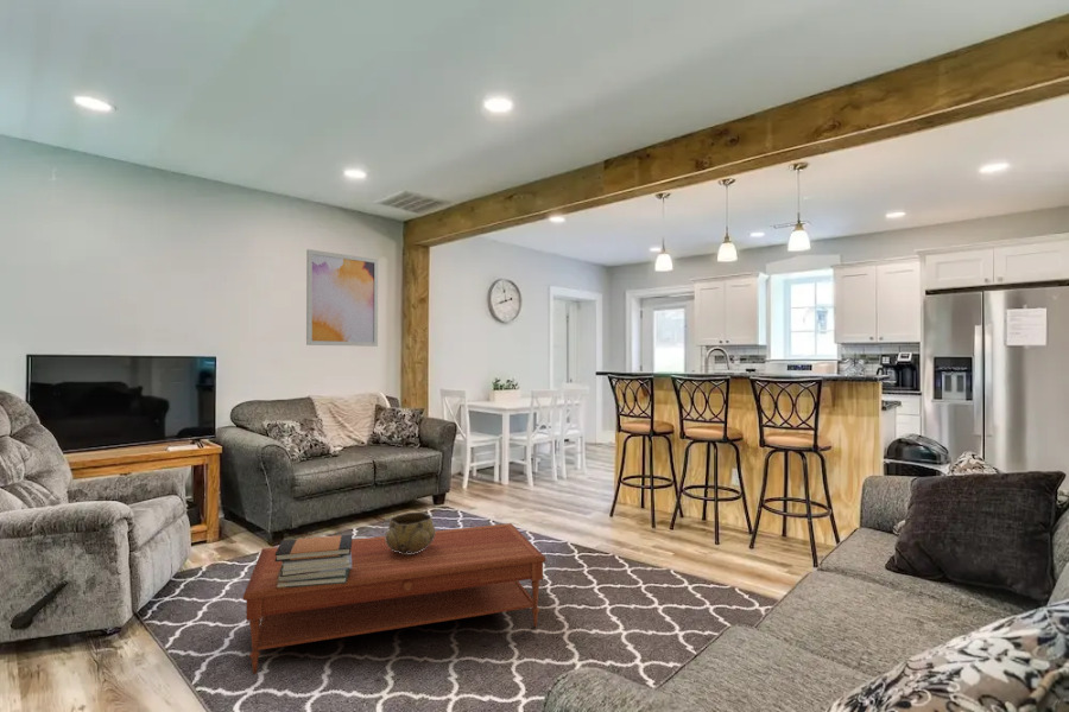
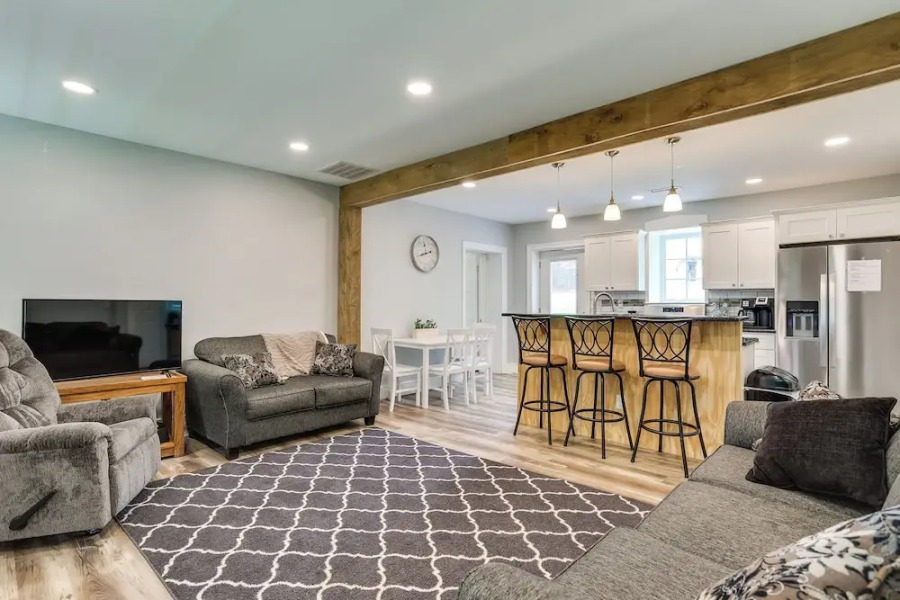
- wall art (343, 300)
- coffee table (400, 587)
- book stack (315, 560)
- decorative bowl (410, 533)
